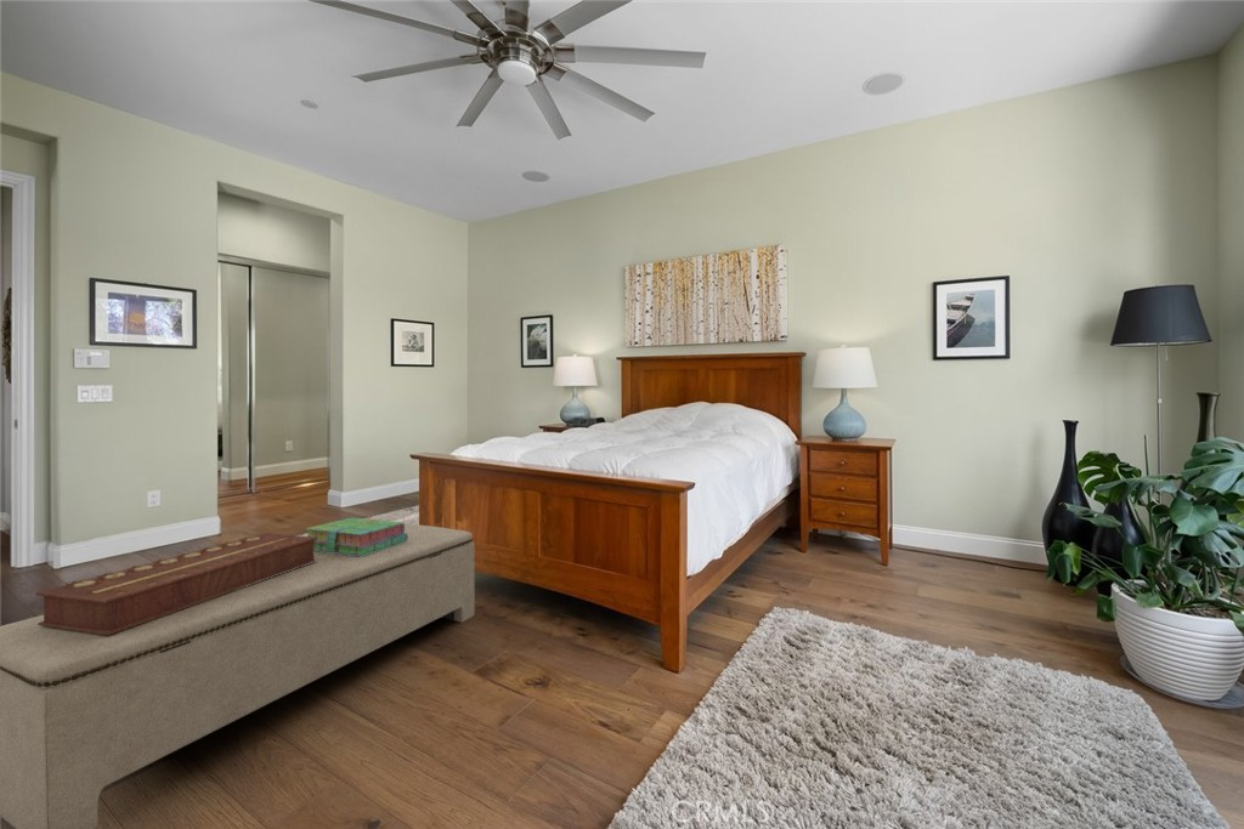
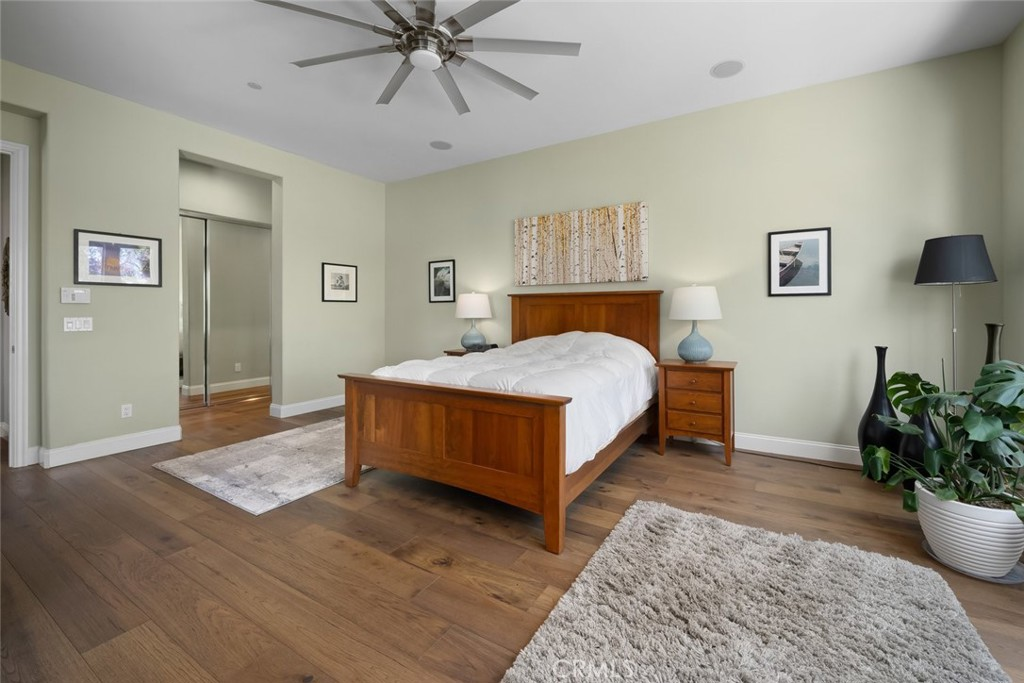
- stack of books (356, 534)
- decorative box (202, 573)
- bench (296, 623)
